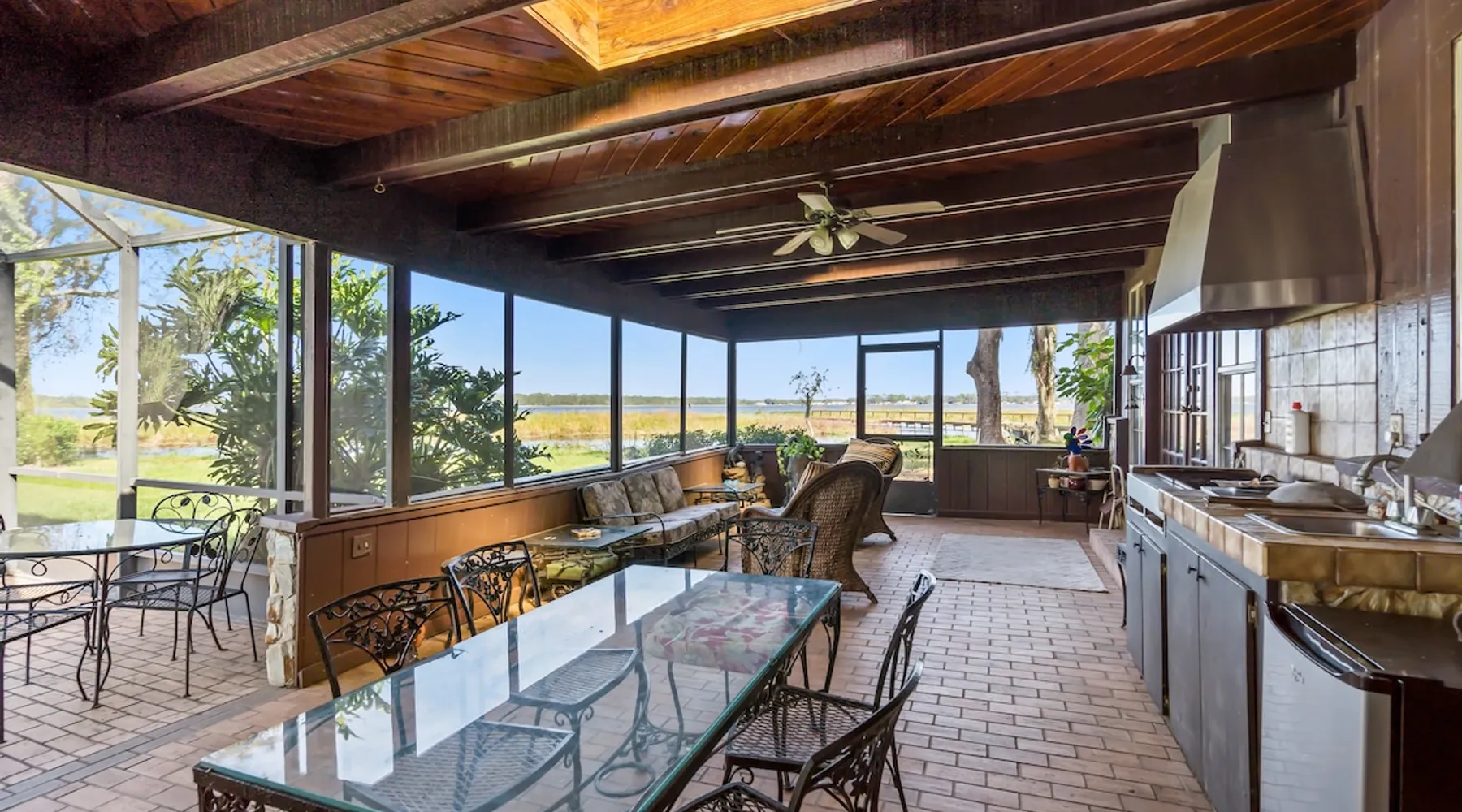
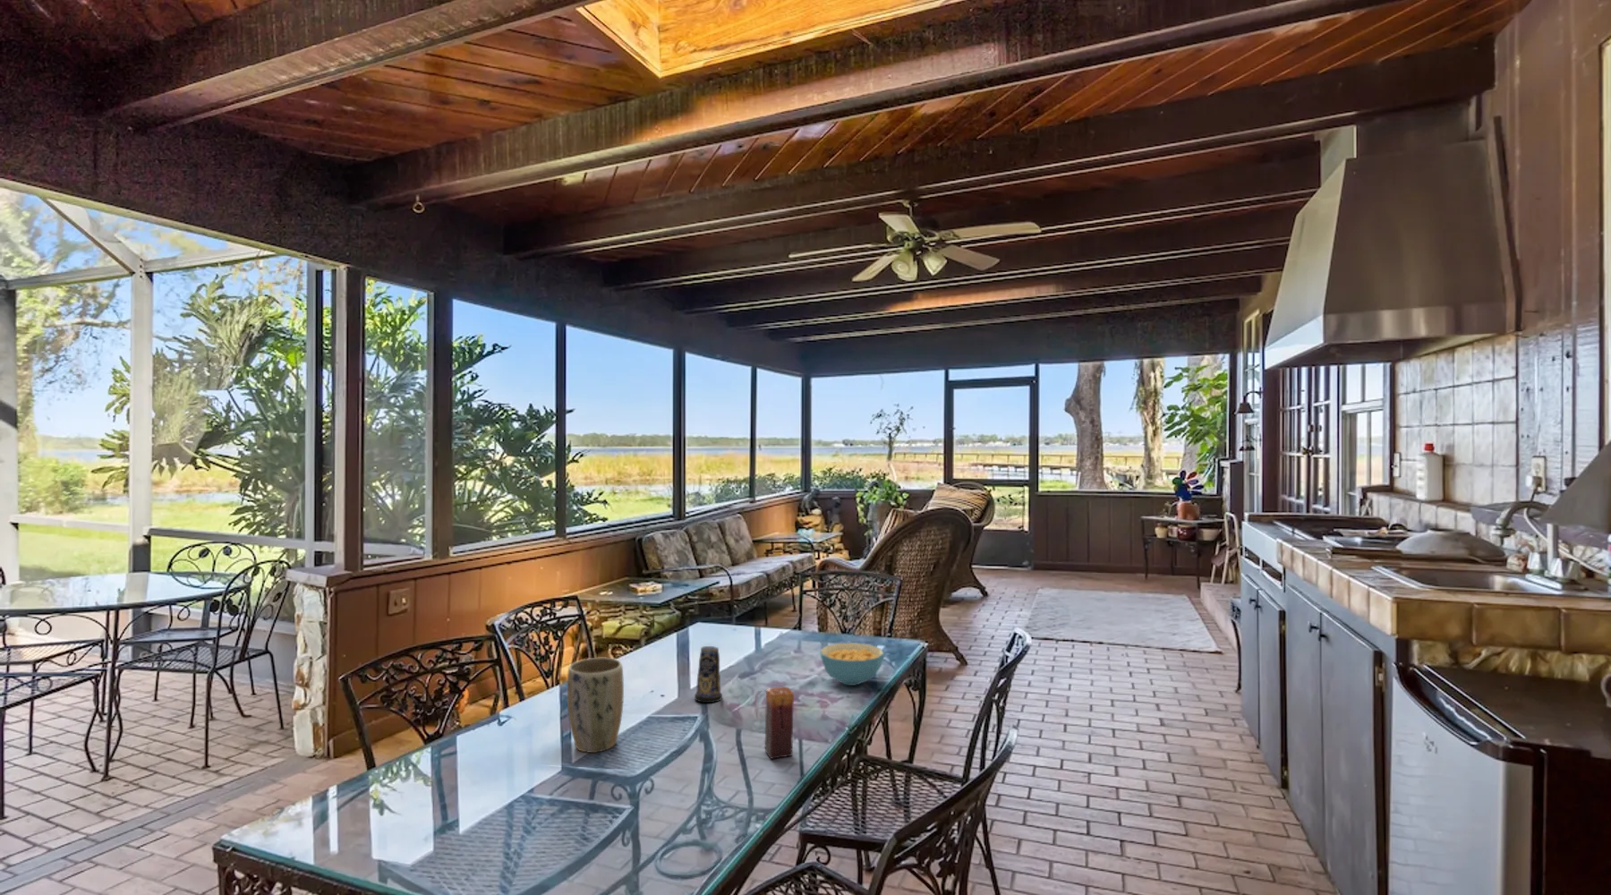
+ candle (707, 673)
+ cereal bowl (851, 667)
+ plant pot (595, 704)
+ candle (779, 721)
